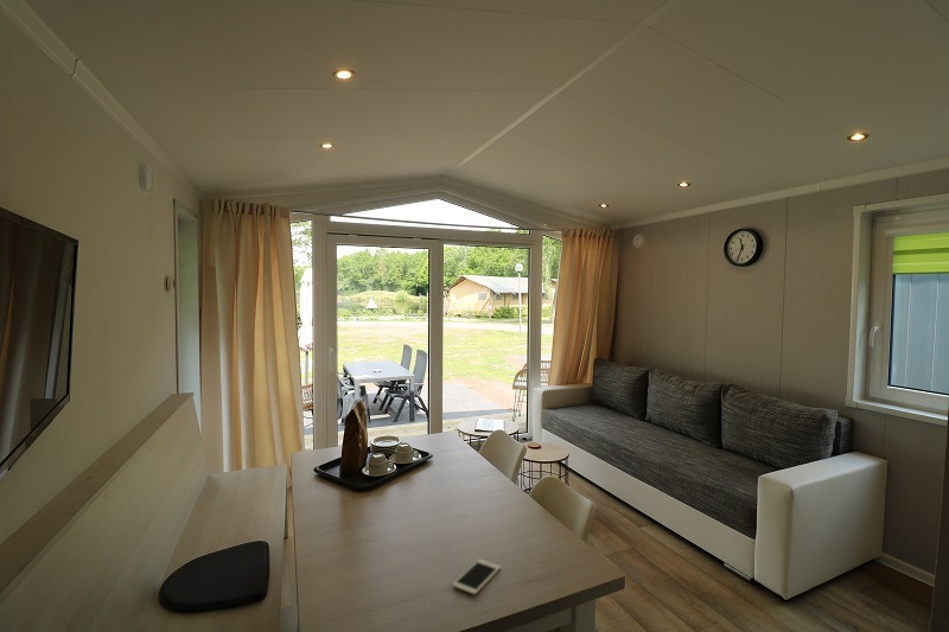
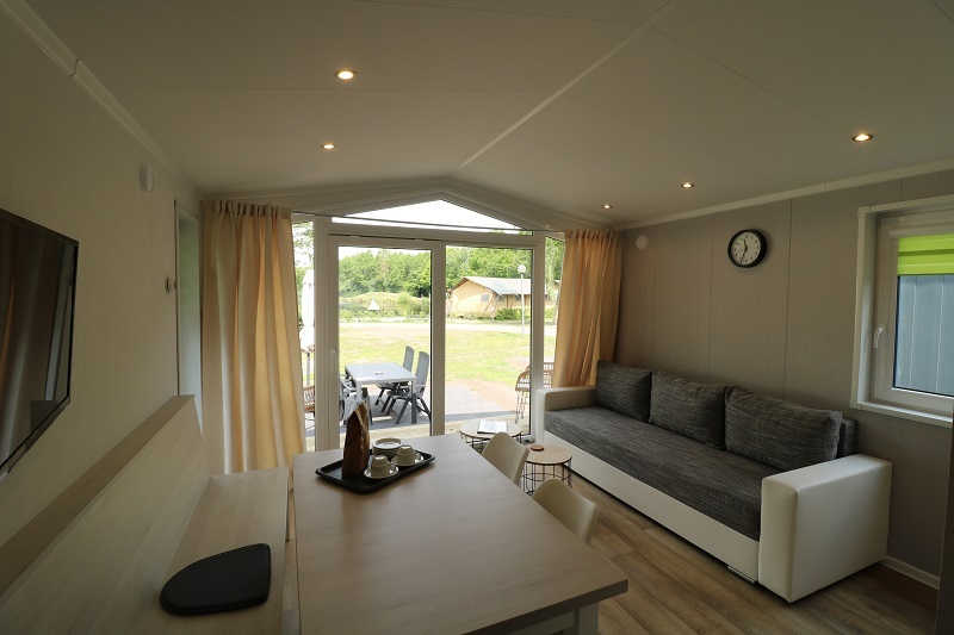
- cell phone (477, 575)
